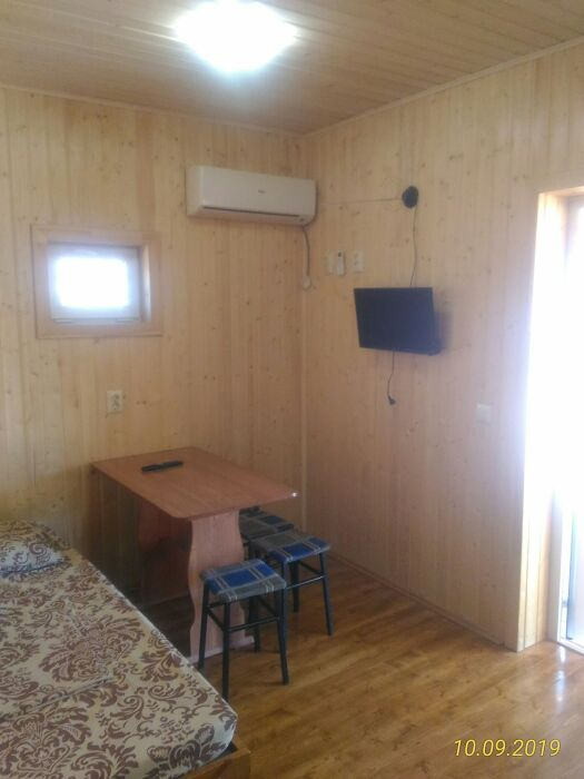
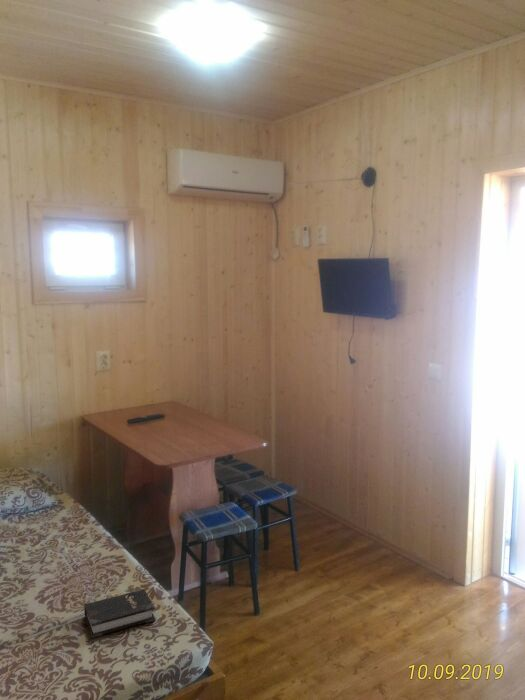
+ hardback book (119, 611)
